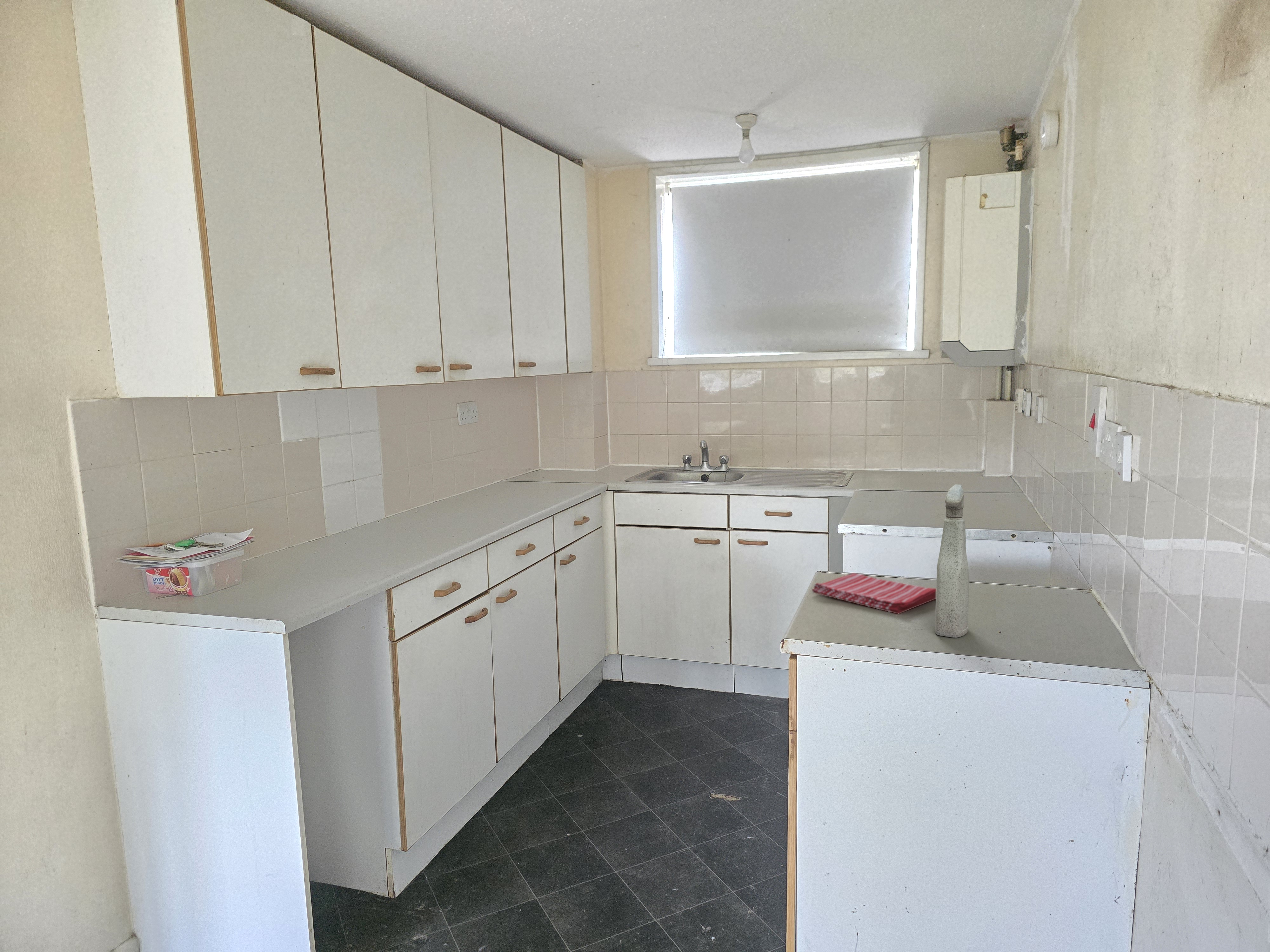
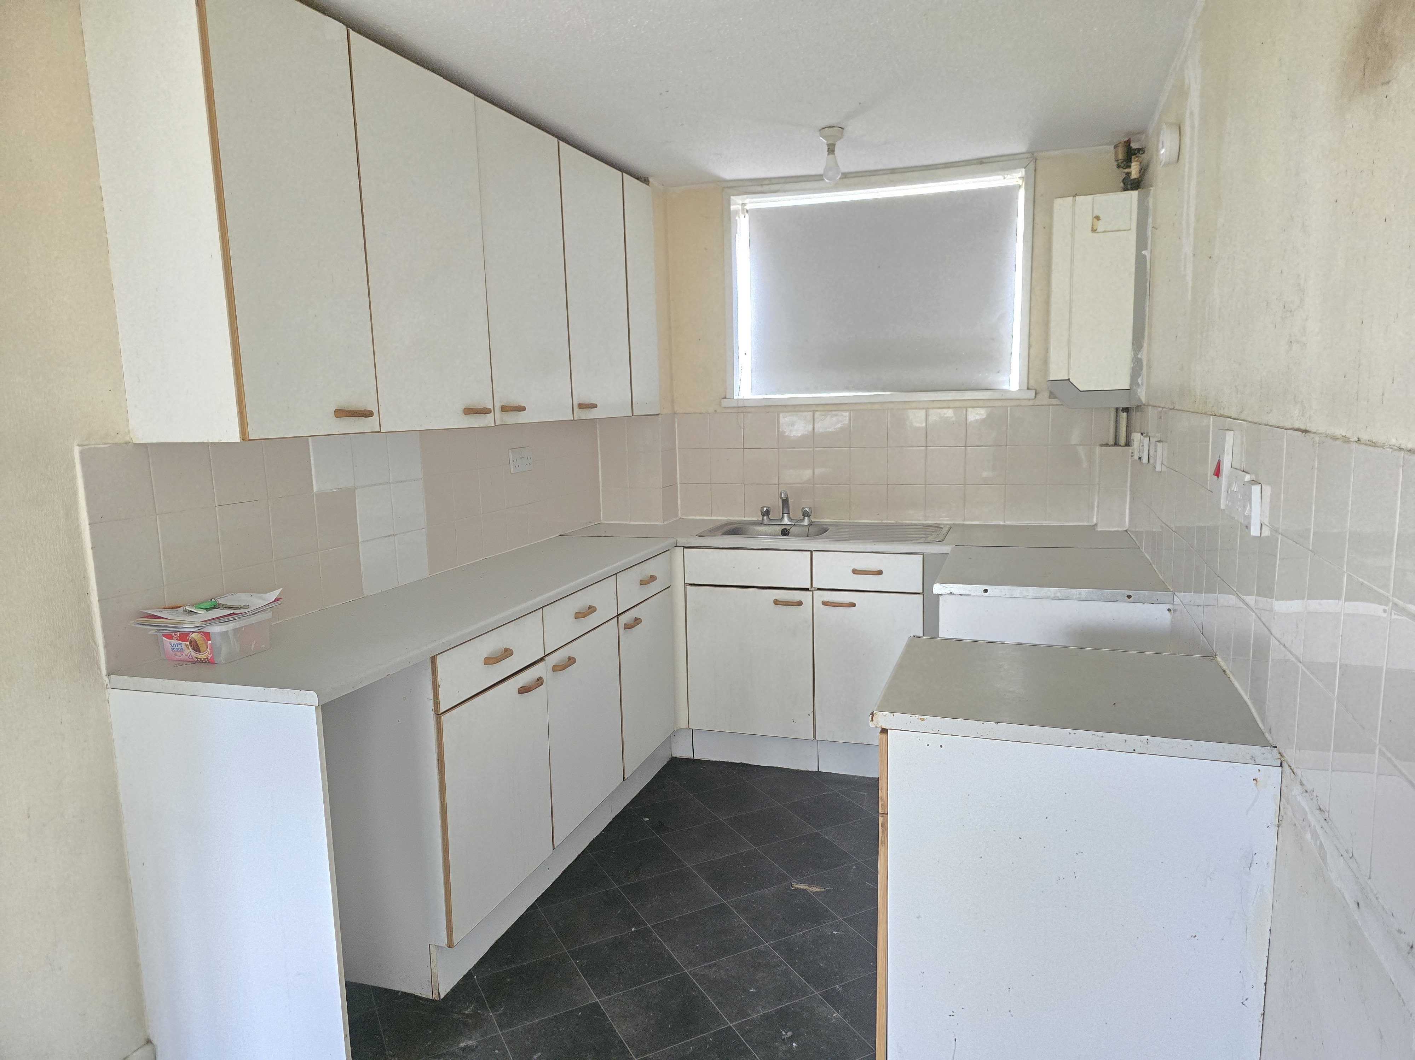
- spray bottle (953, 560)
- dish towel (876, 590)
